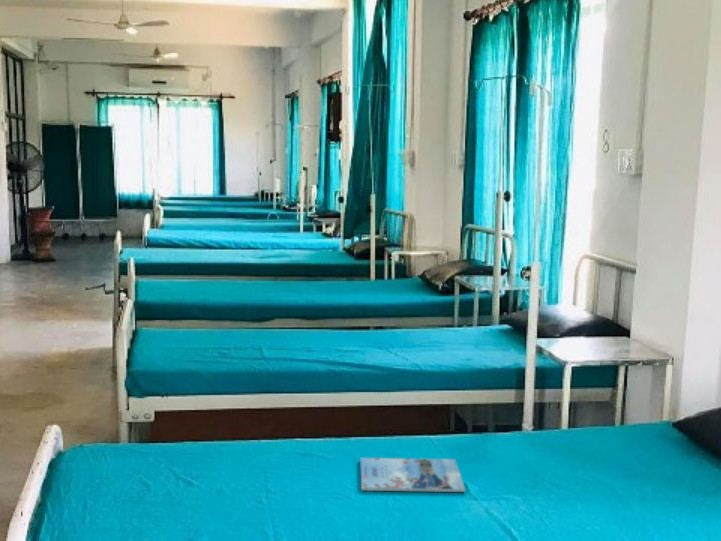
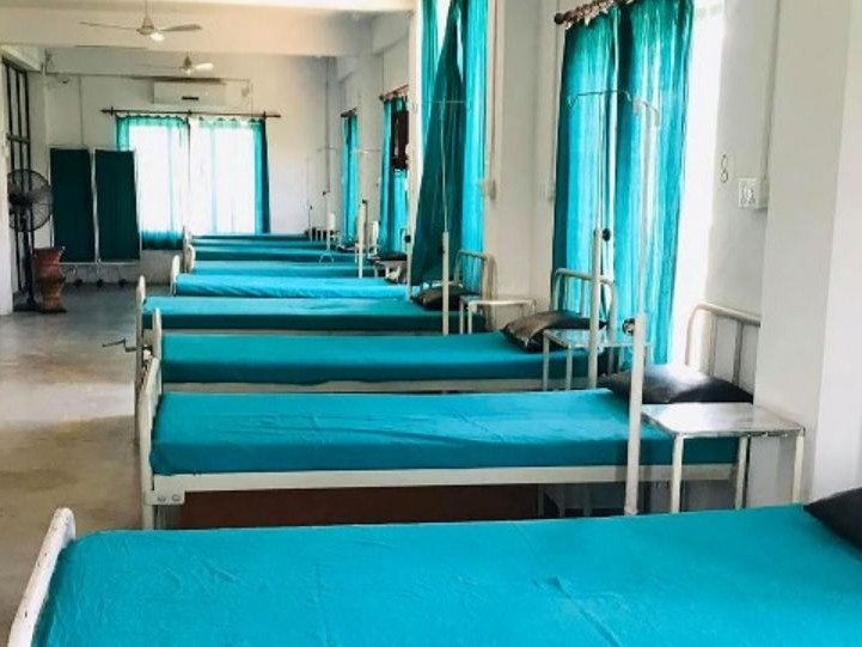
- magazine (410, 474)
